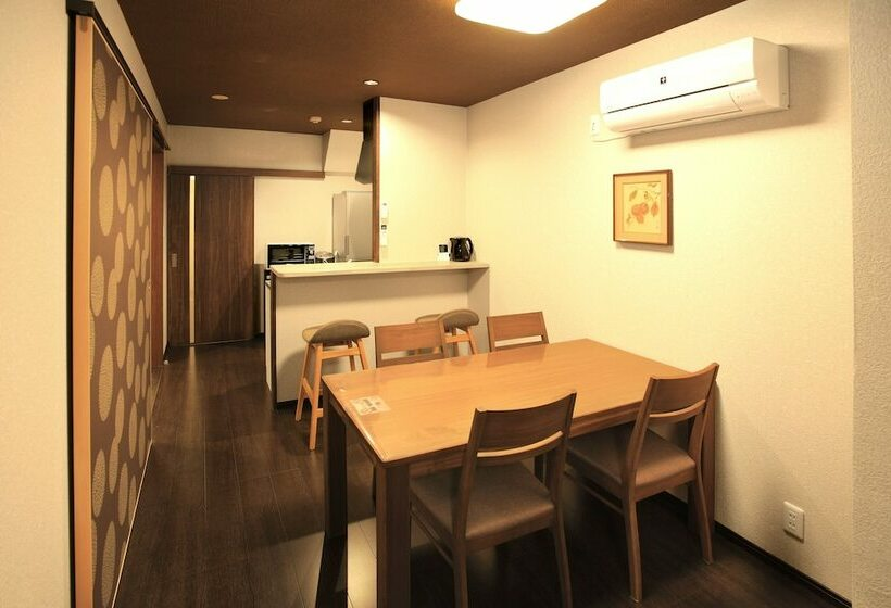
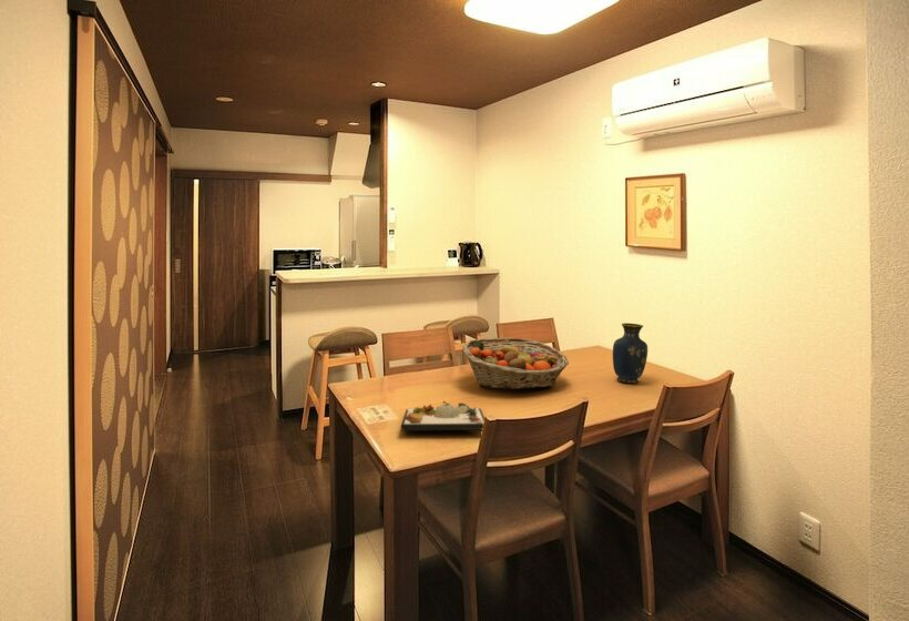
+ vase (630, 353)
+ dinner plate (443, 411)
+ fruit basket (514, 362)
